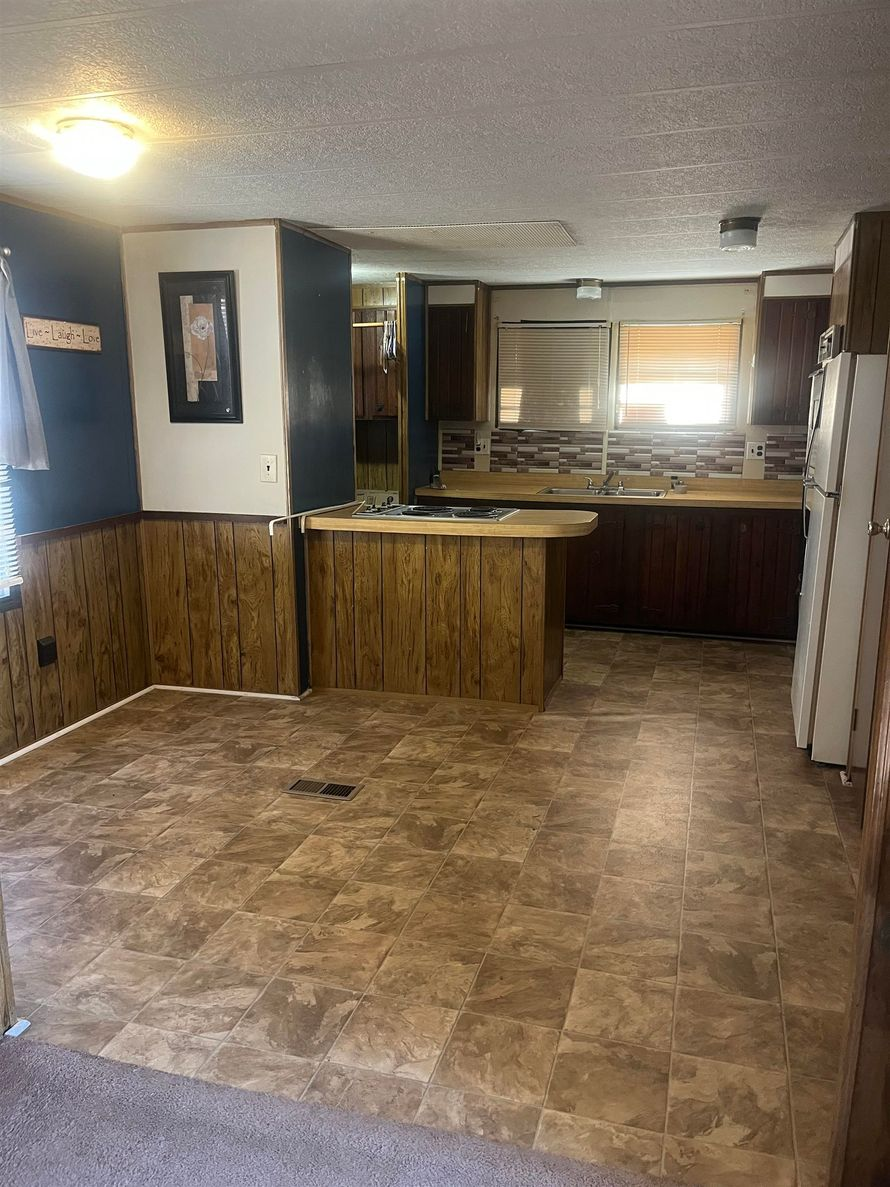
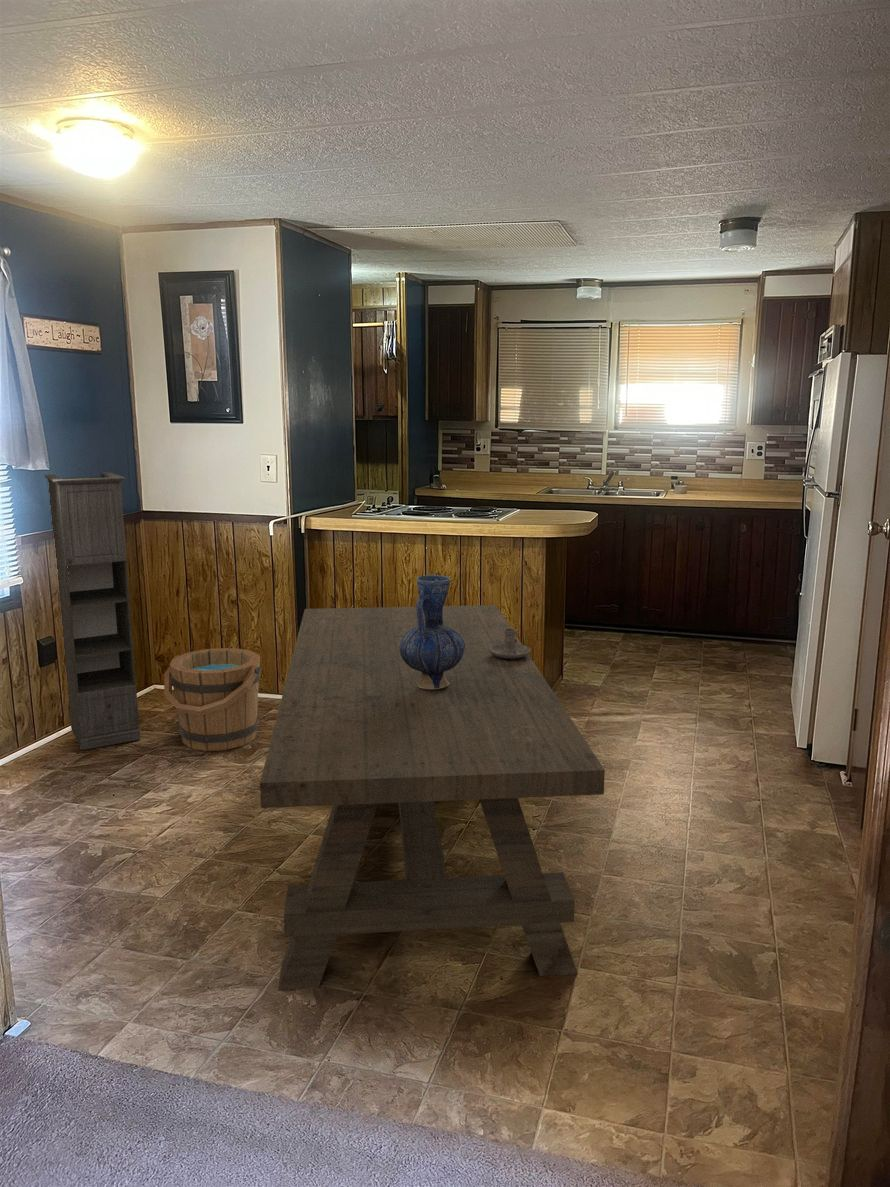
+ storage cabinet (94, 609)
+ candle holder (509, 641)
+ bucket (216, 699)
+ dining table (414, 754)
+ vase (431, 631)
